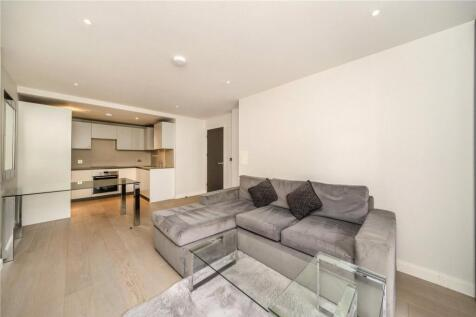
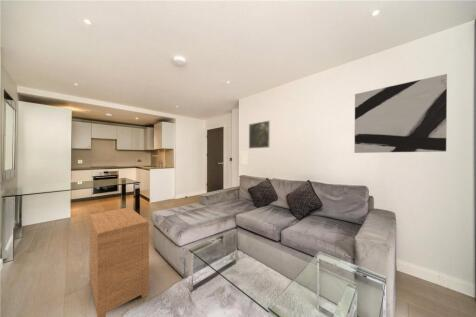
+ nightstand (120, 251)
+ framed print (258, 135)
+ wall art (394, 119)
